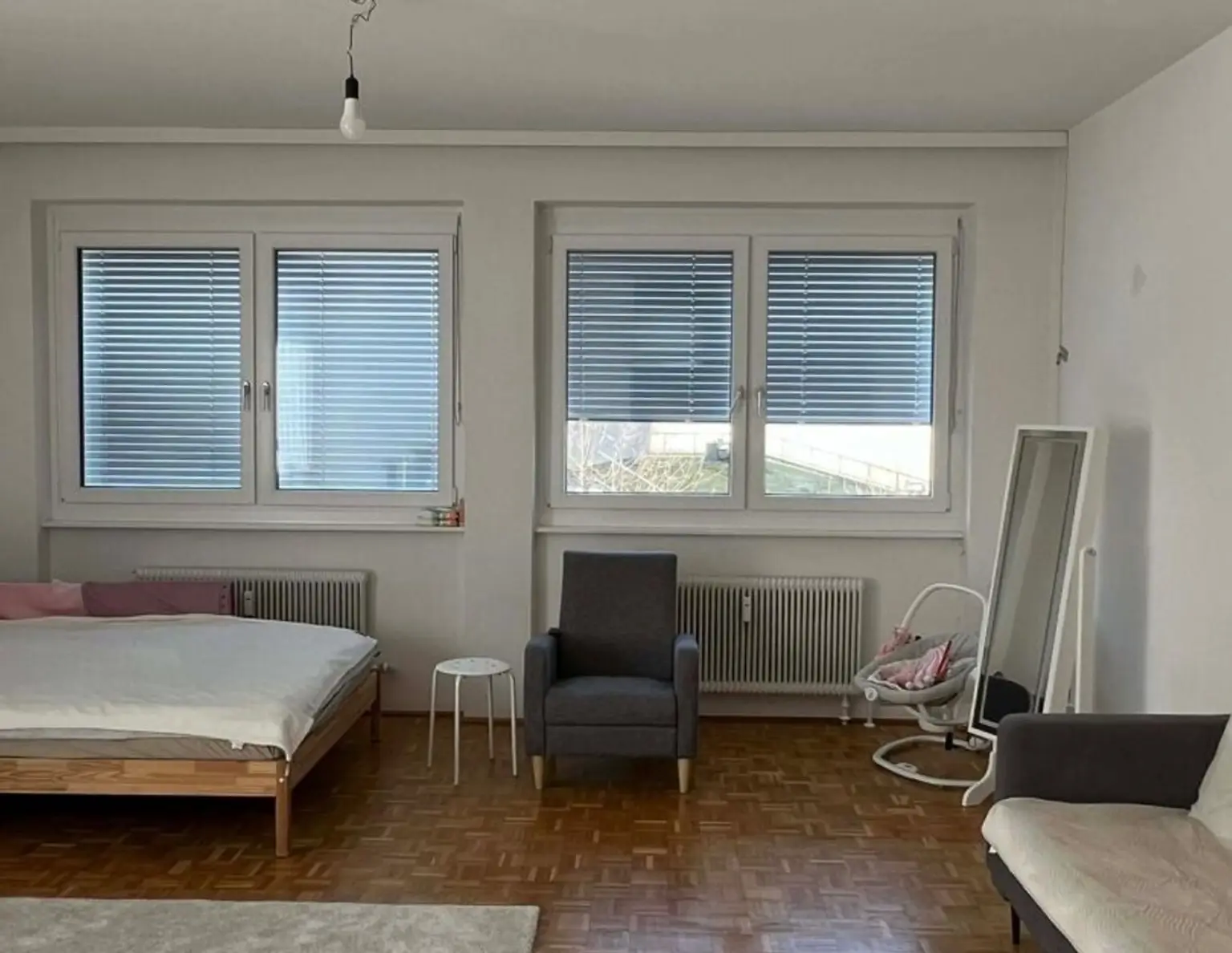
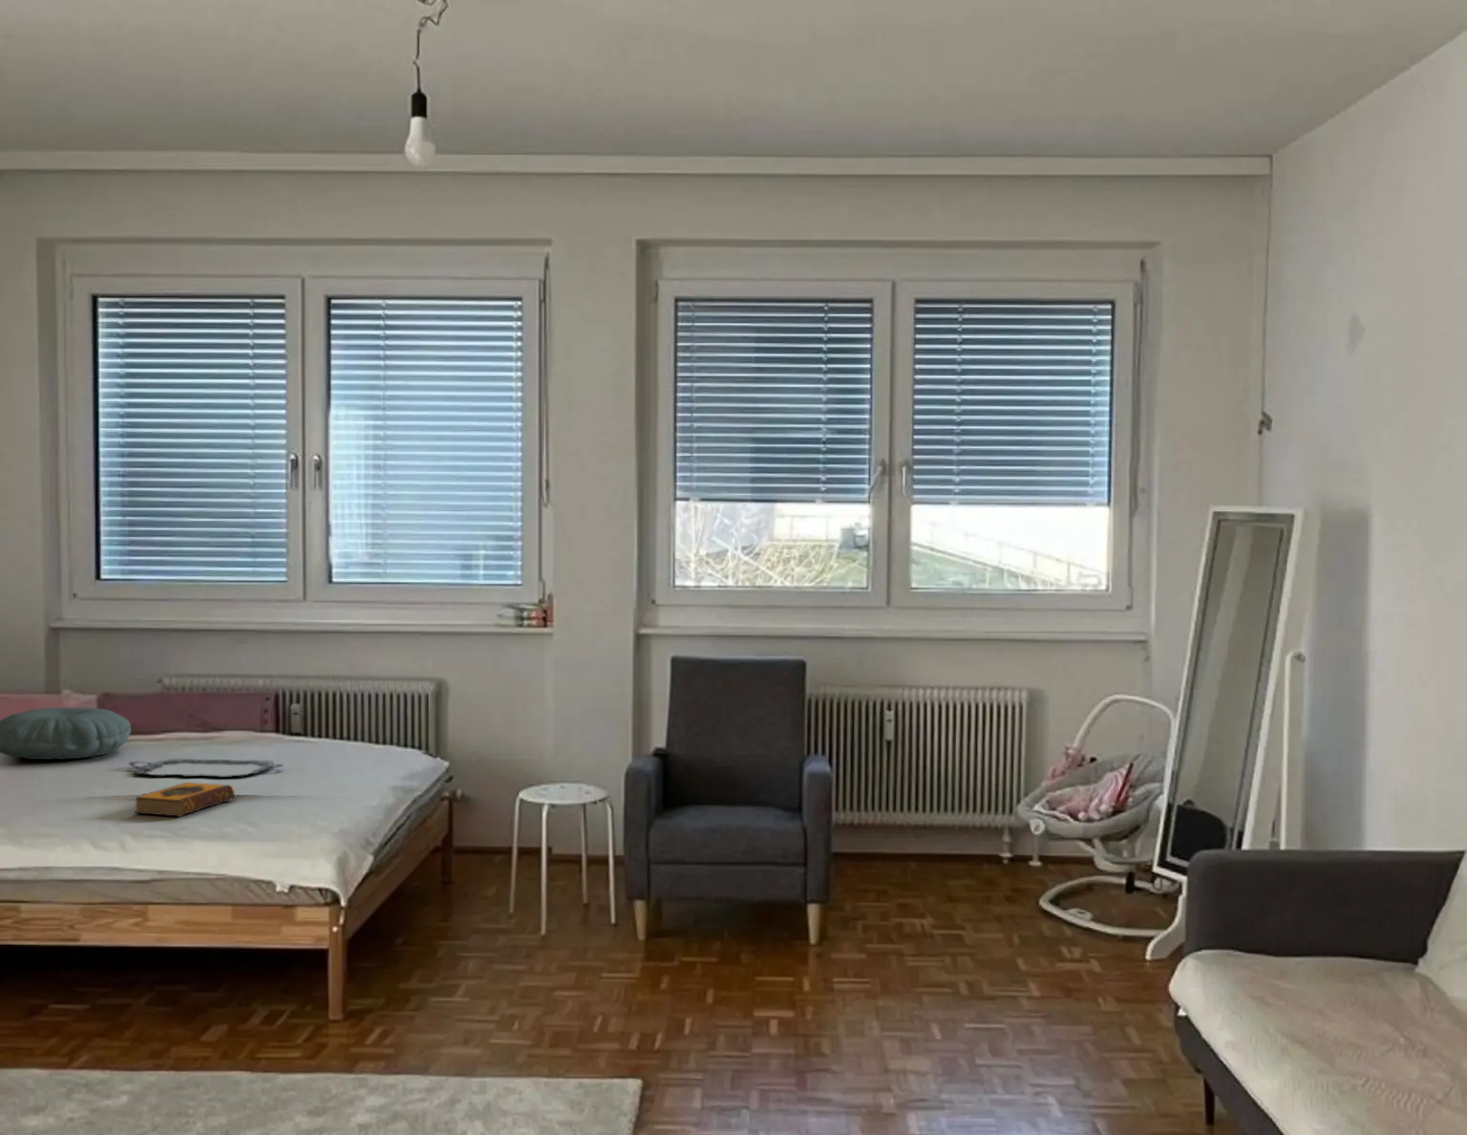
+ pillow (62, 731)
+ hardback book (186, 799)
+ serving tray (205, 763)
